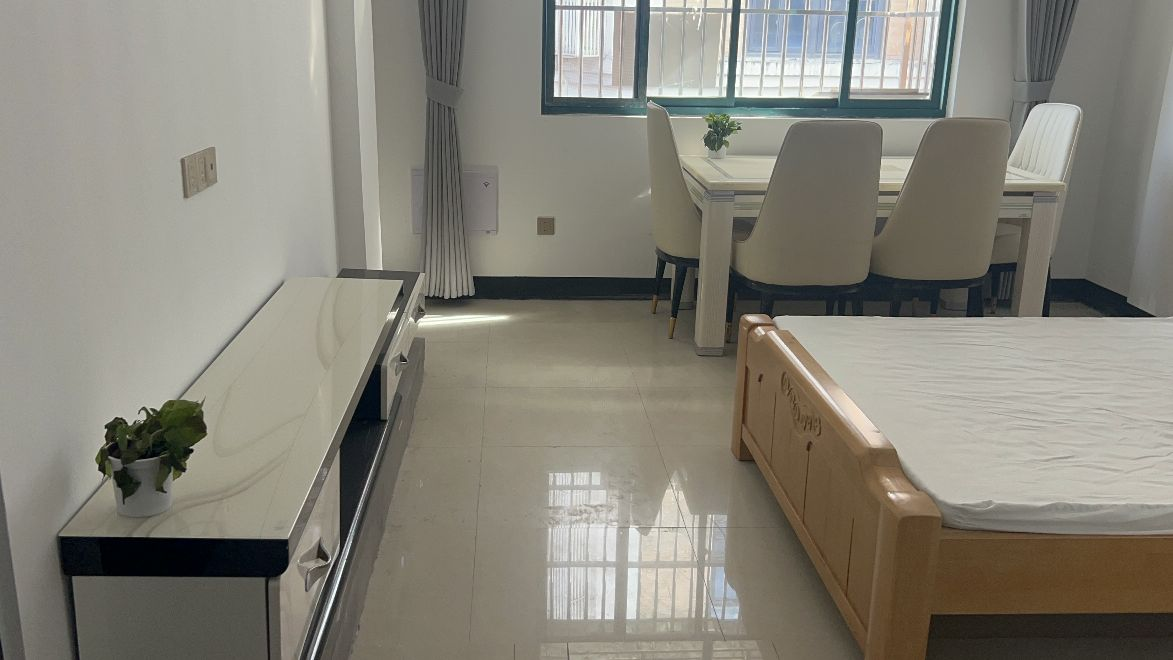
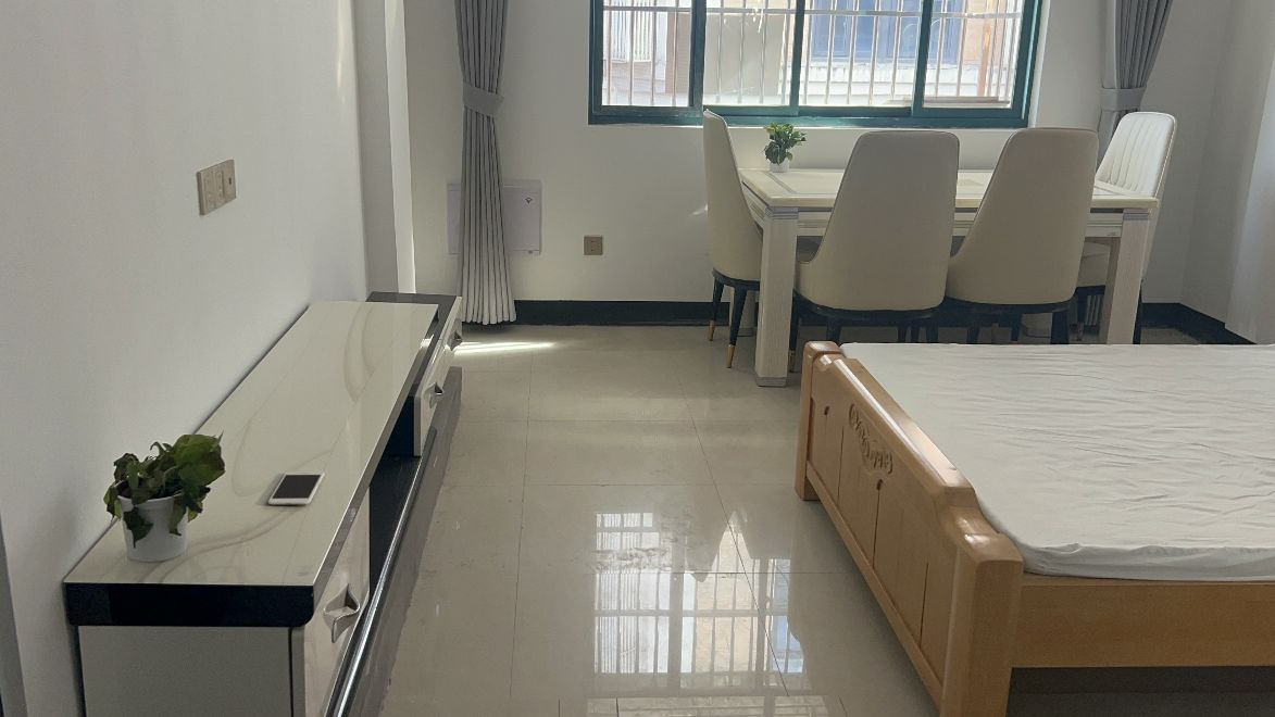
+ smartphone (297, 487)
